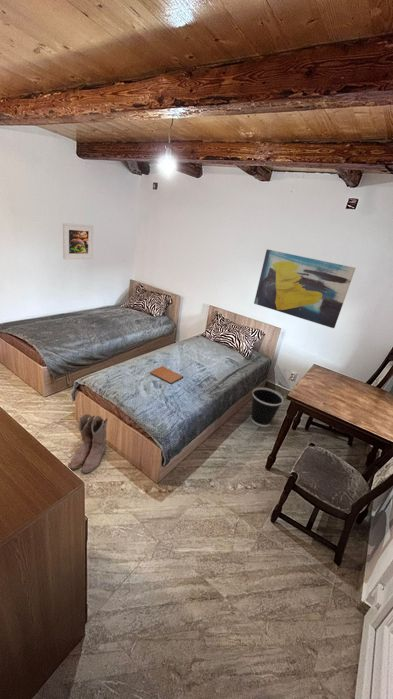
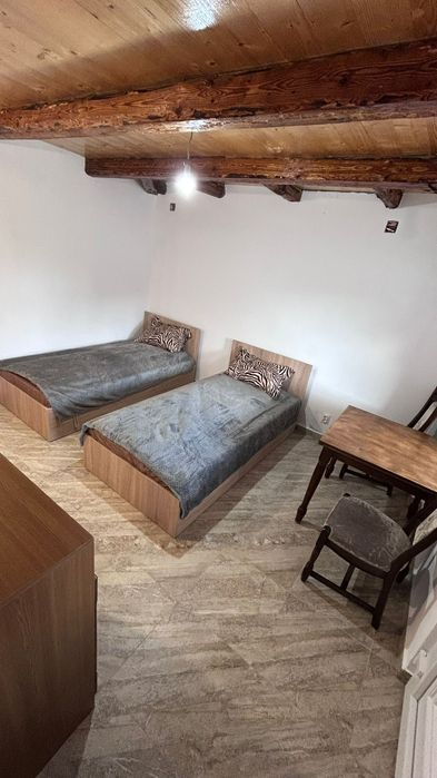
- book (166, 374)
- boots (89, 440)
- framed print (78, 242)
- wall art (299, 287)
- wastebasket (264, 408)
